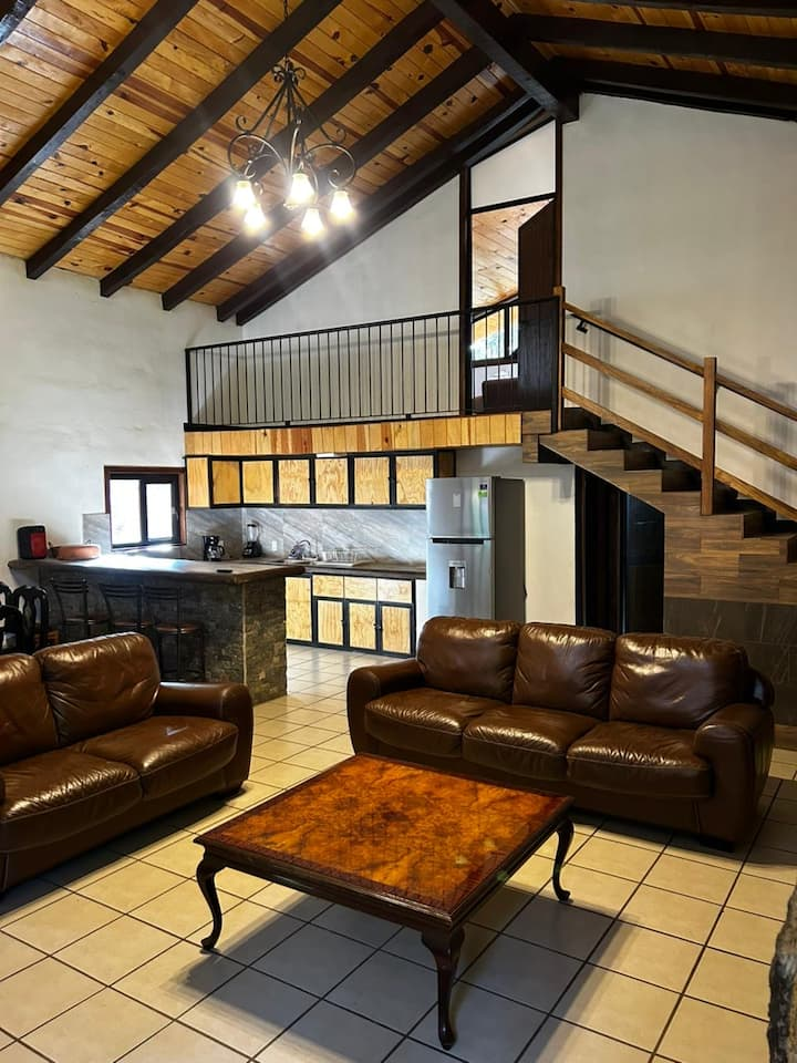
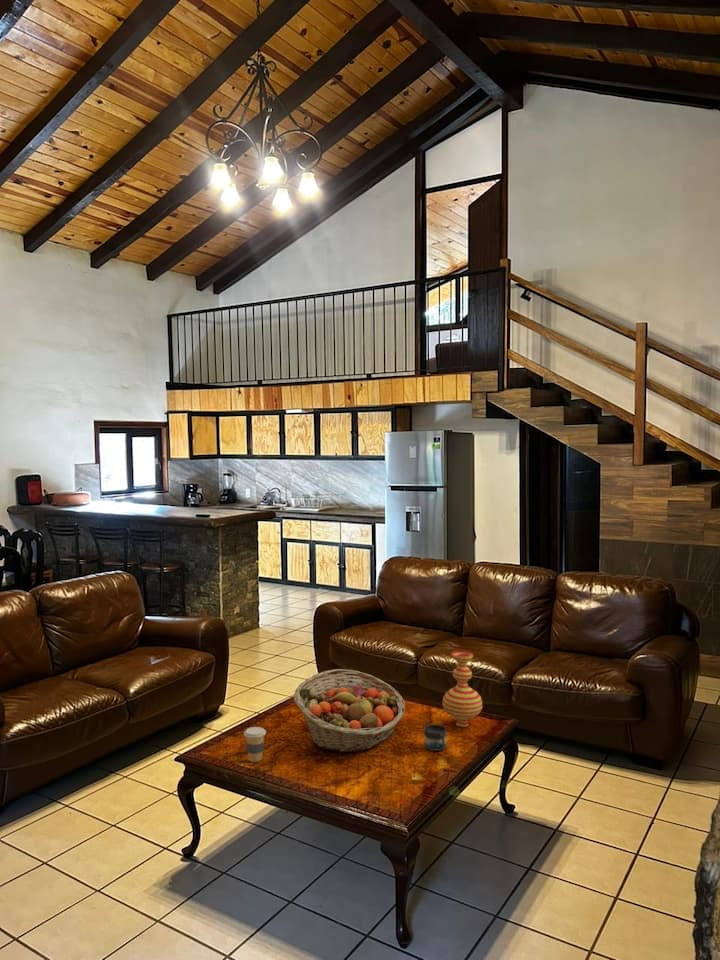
+ coffee cup (255, 744)
+ fruit basket (350, 708)
+ vase (462, 688)
+ mug (437, 738)
